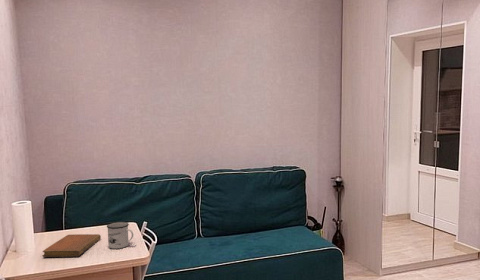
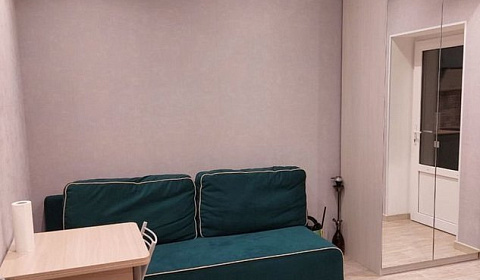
- notebook (73, 244)
- mug (121, 235)
